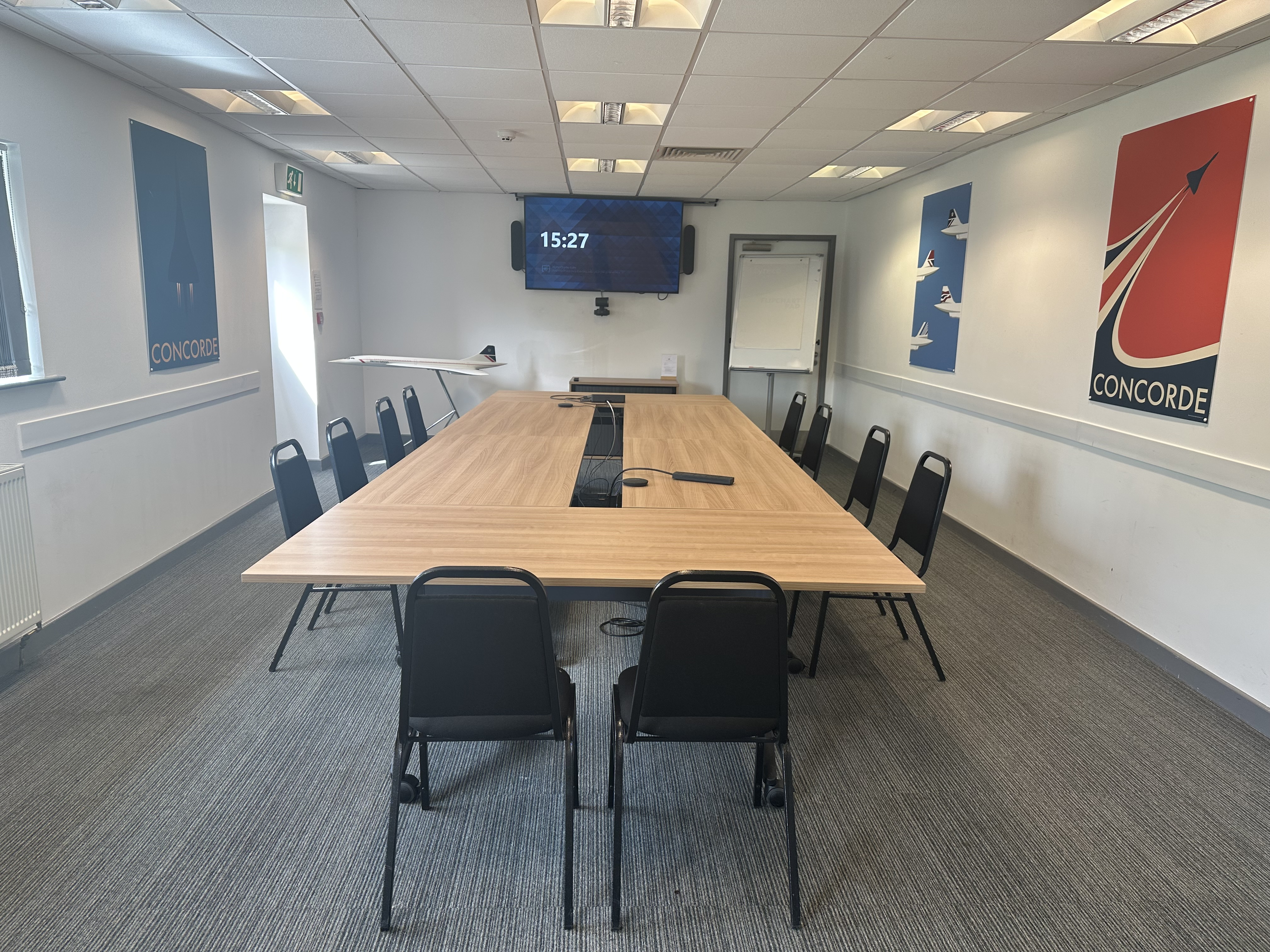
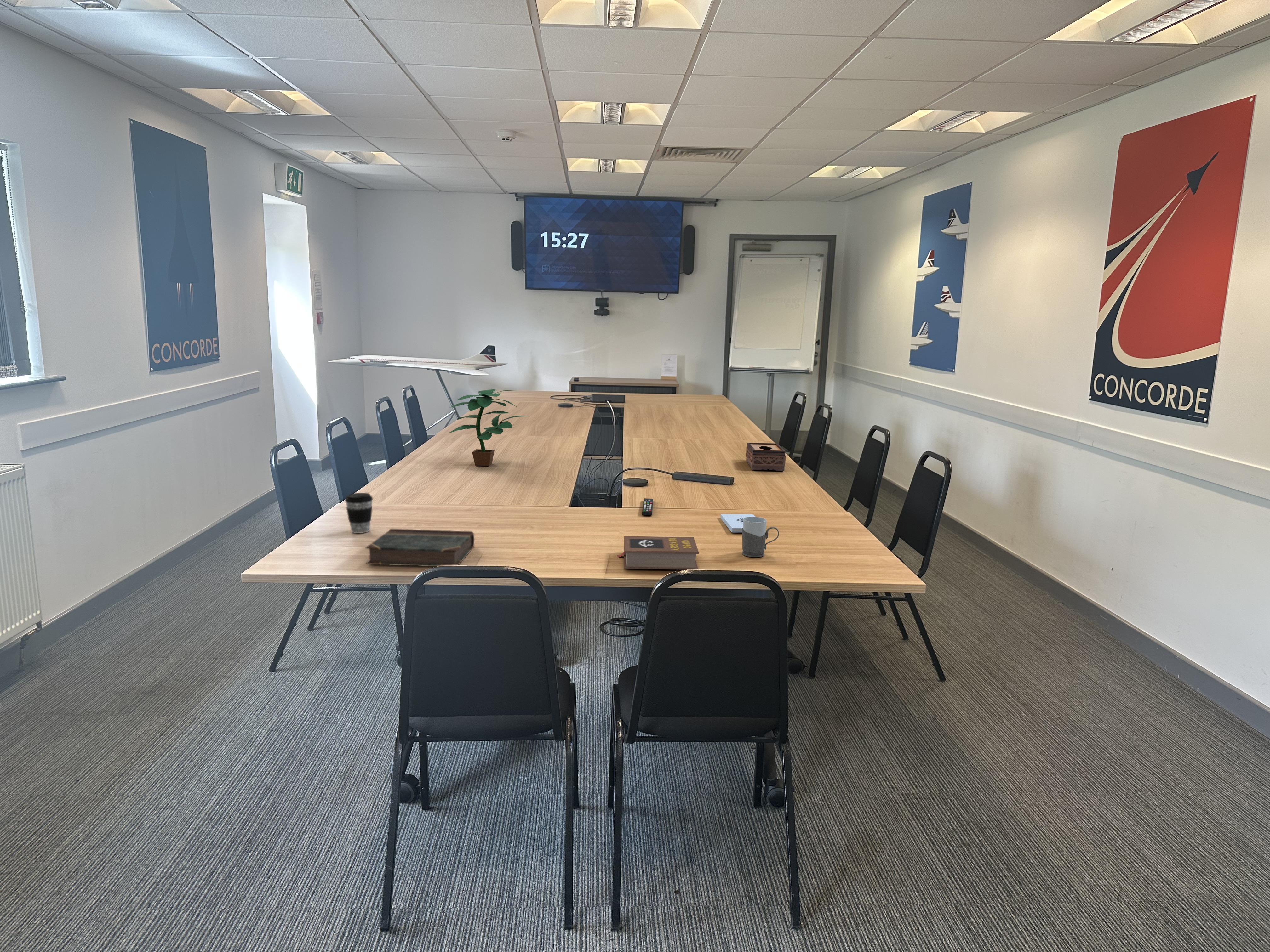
+ tissue box (765, 456)
+ coffee cup (359, 513)
+ potted plant (488, 428)
+ book (422, 546)
+ remote control (648, 506)
+ book (656, 552)
+ mug (760, 537)
+ notepad (742, 523)
